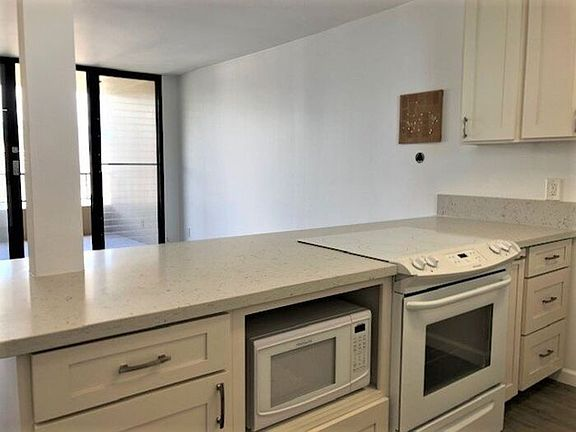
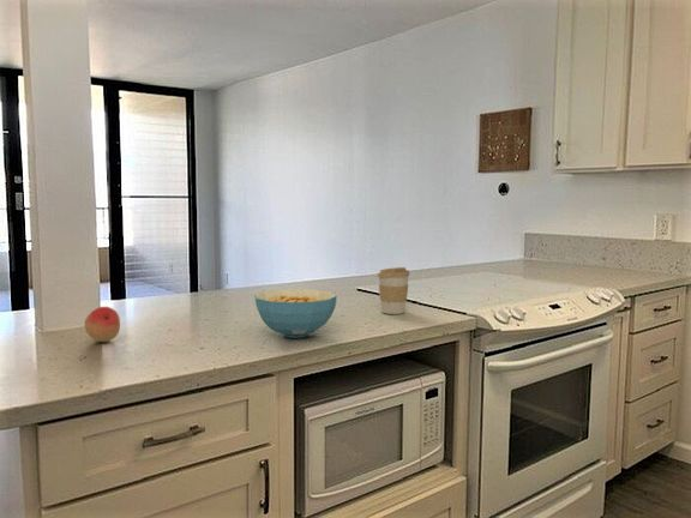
+ fruit (102, 324)
+ cereal bowl (295, 314)
+ coffee cup (392, 289)
